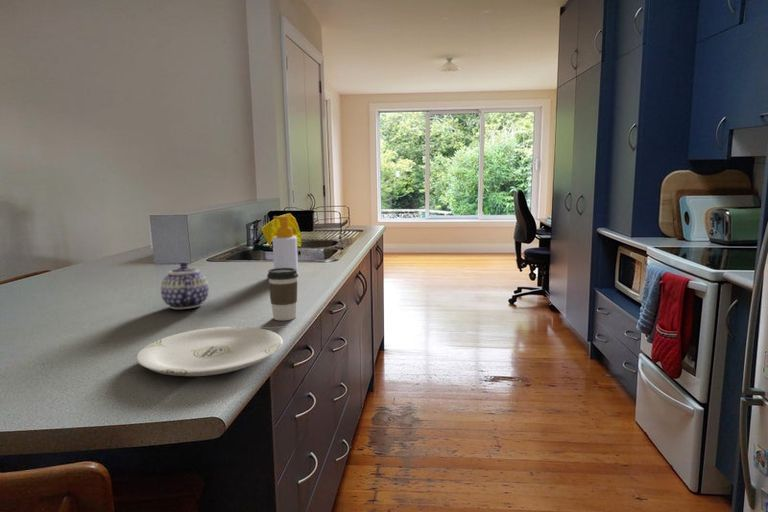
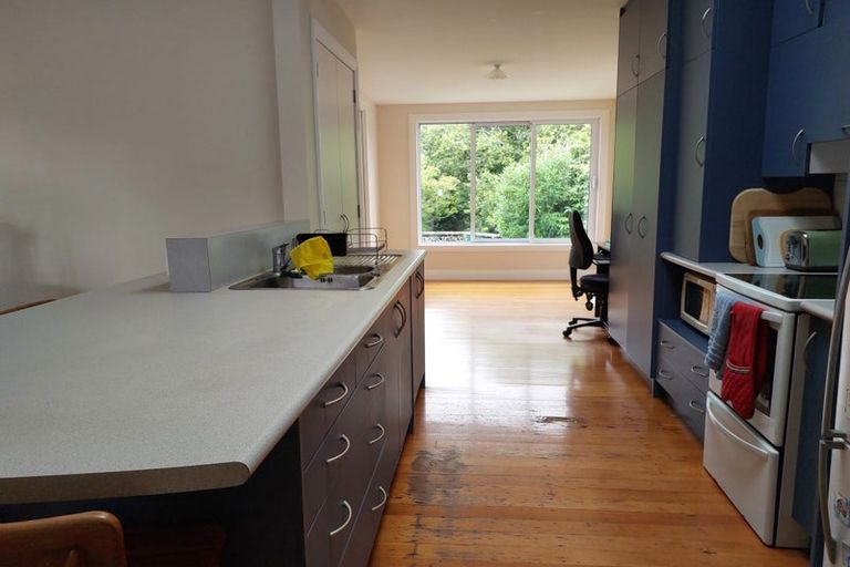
- soap bottle (285, 245)
- plate (213, 351)
- coffee cup (283, 293)
- teapot (184, 284)
